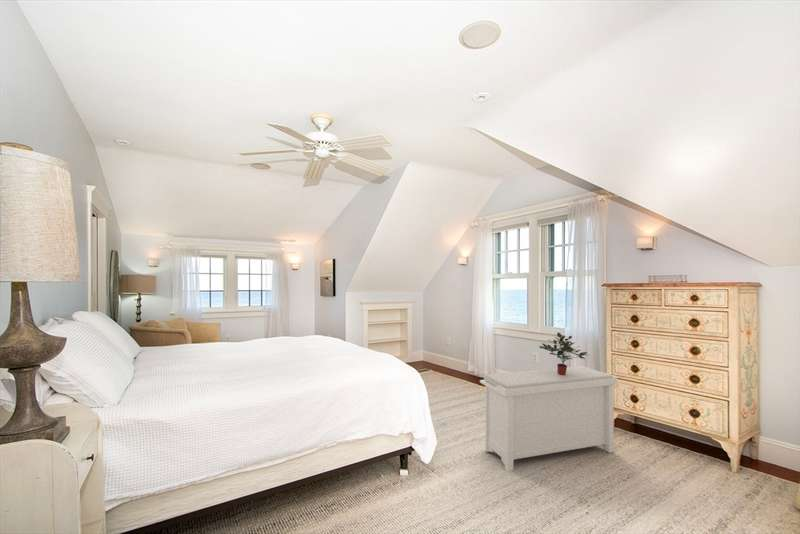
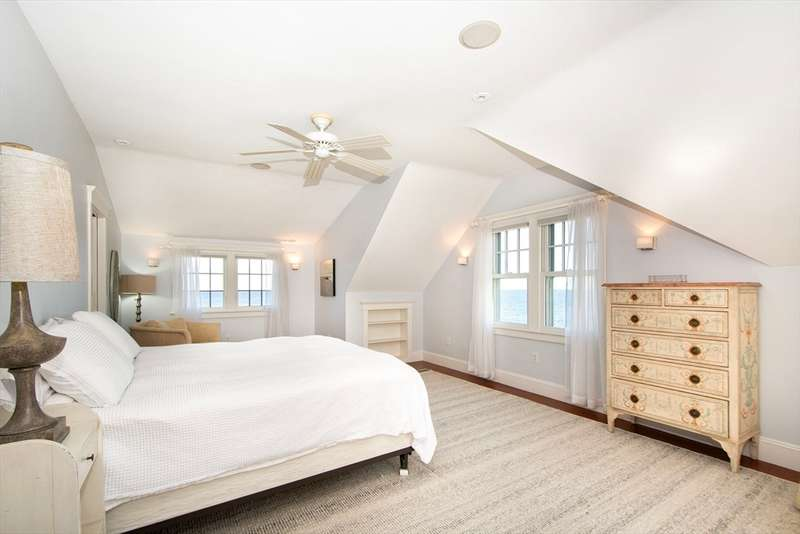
- potted plant (562, 352)
- bench (548, 413)
